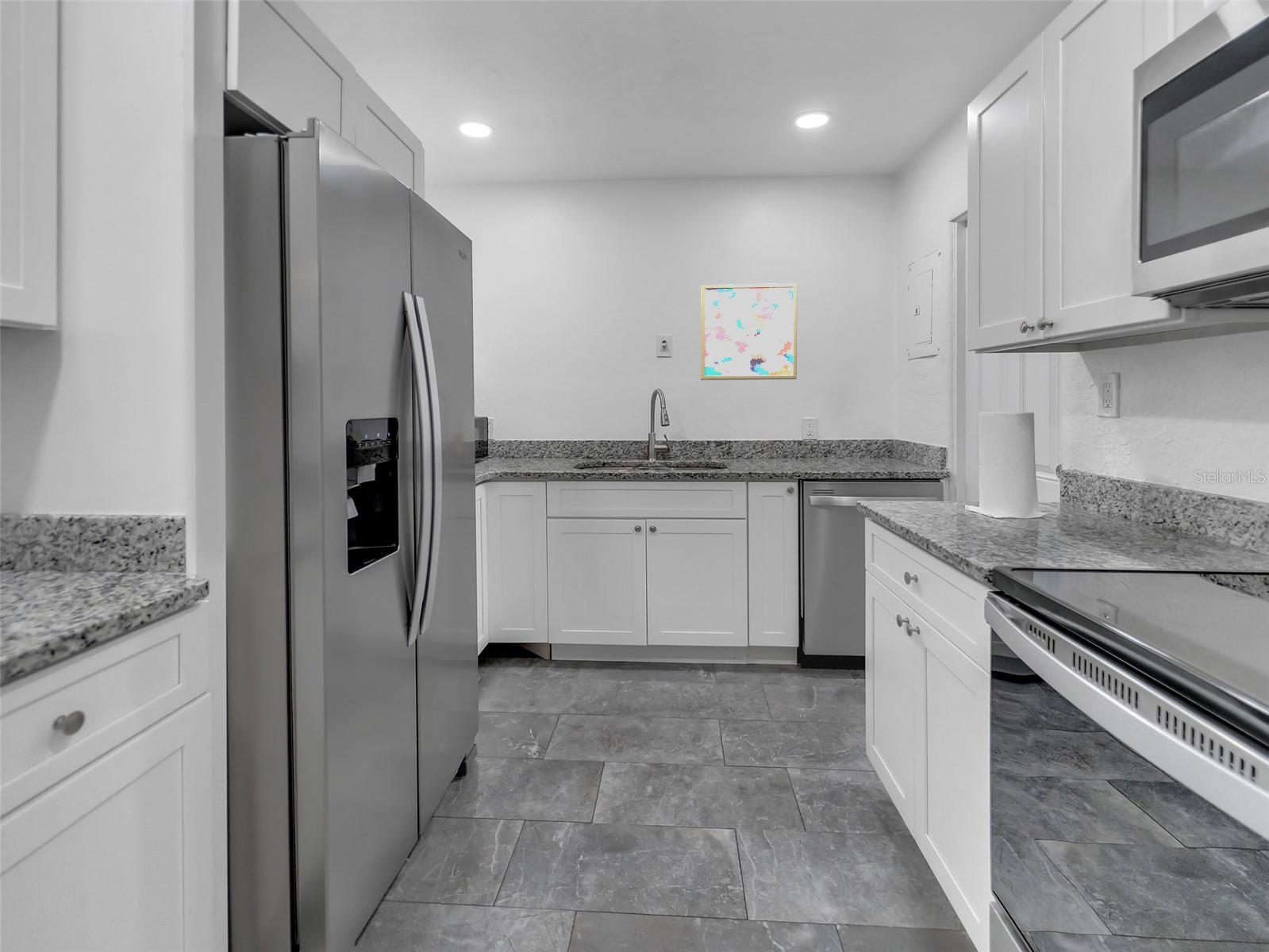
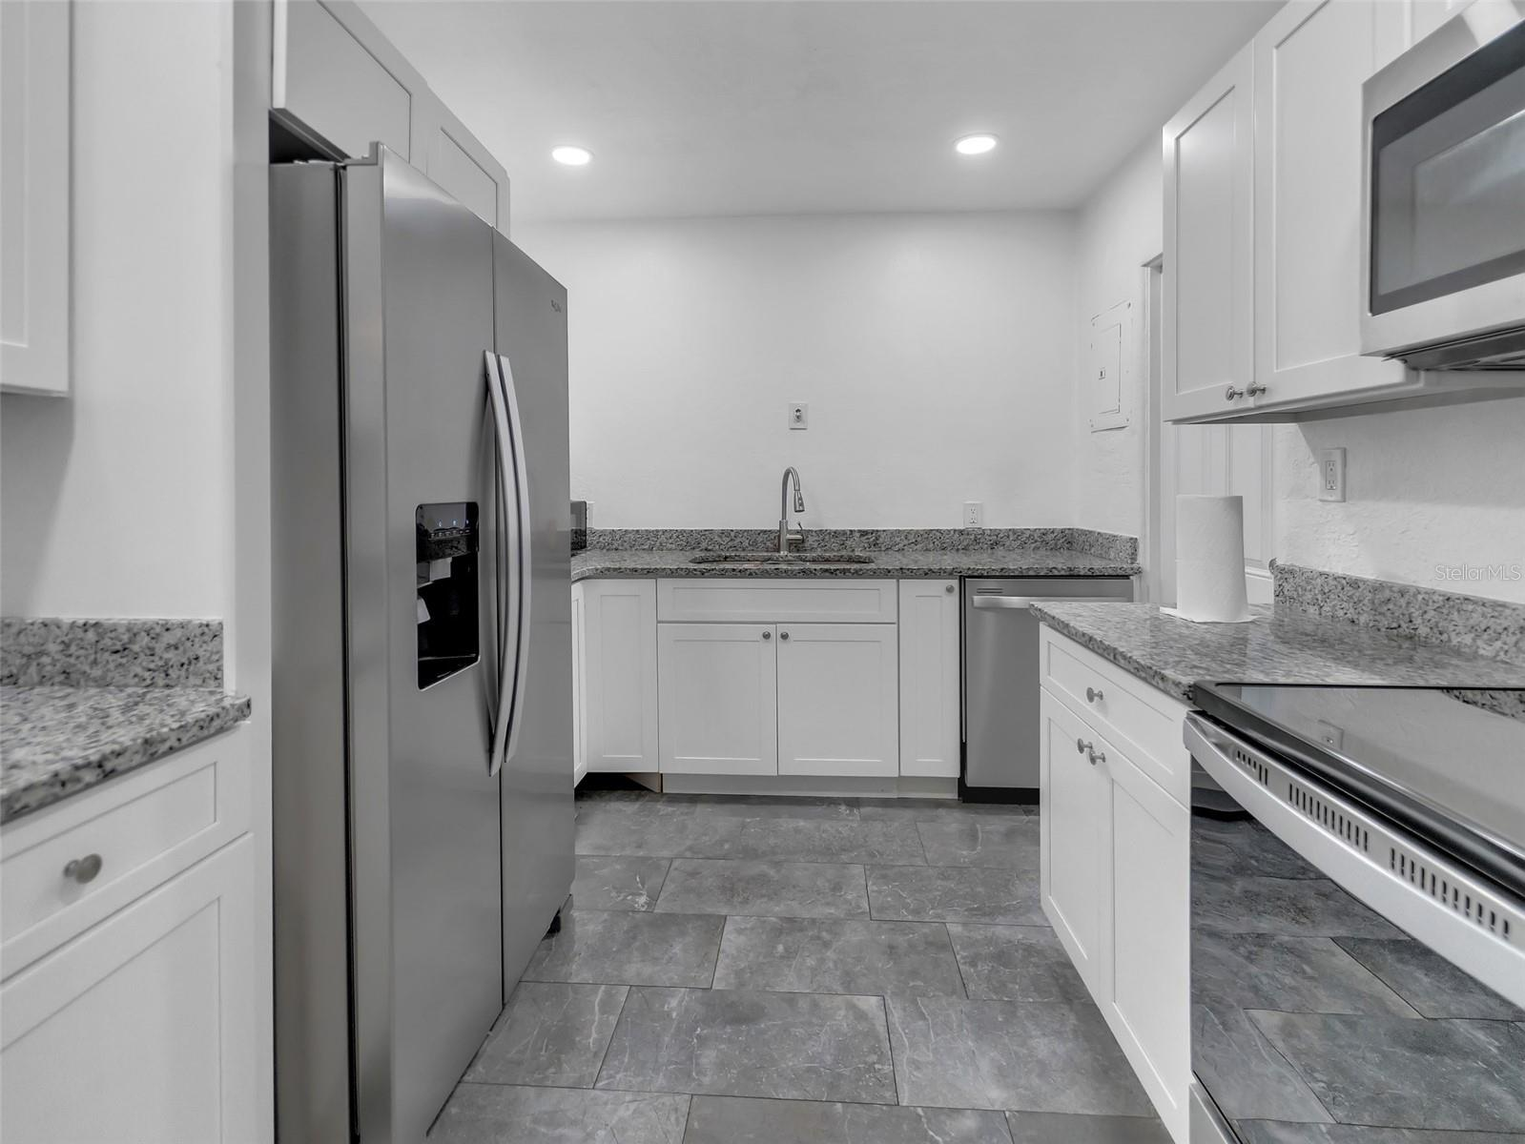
- wall art (748, 332)
